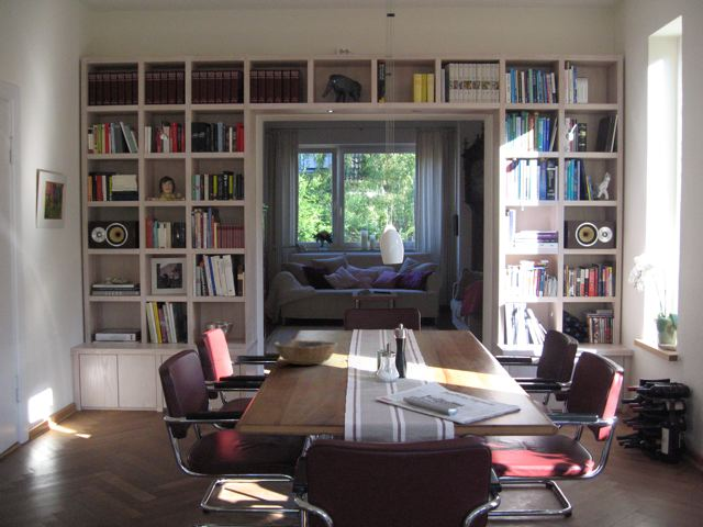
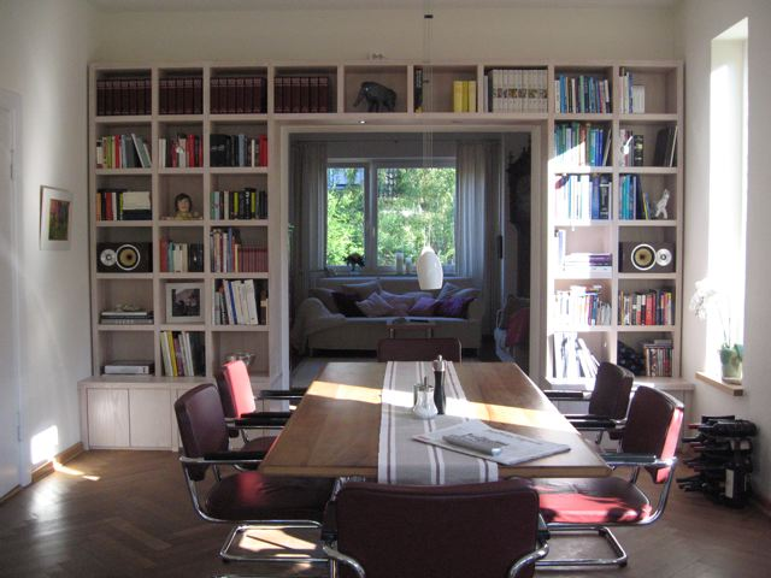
- bowl (305, 352)
